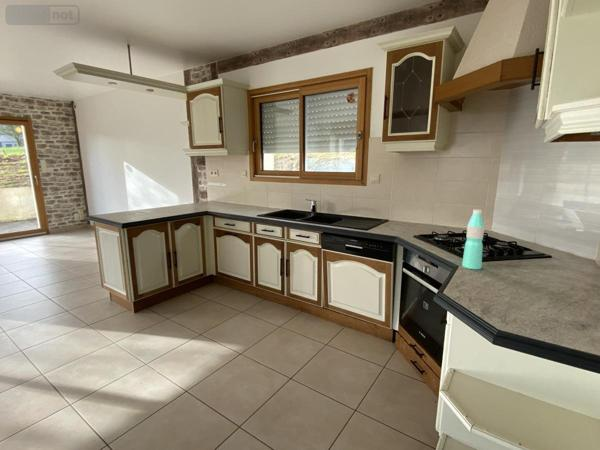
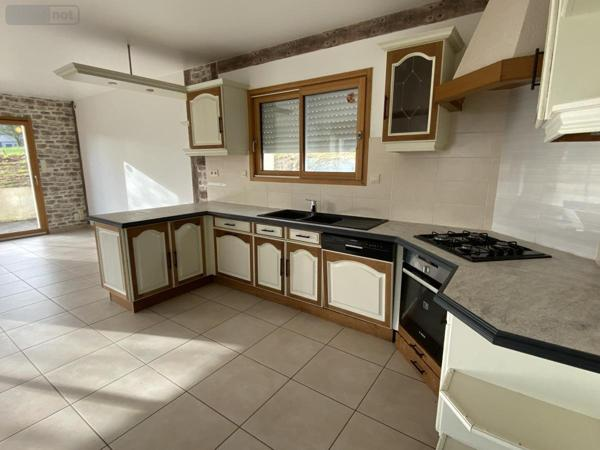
- water bottle (474, 238)
